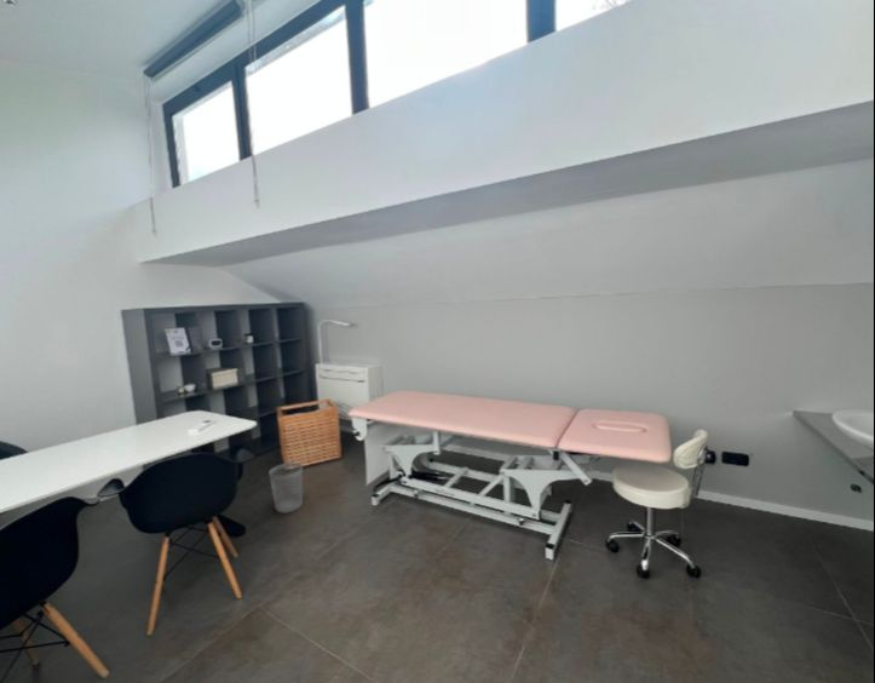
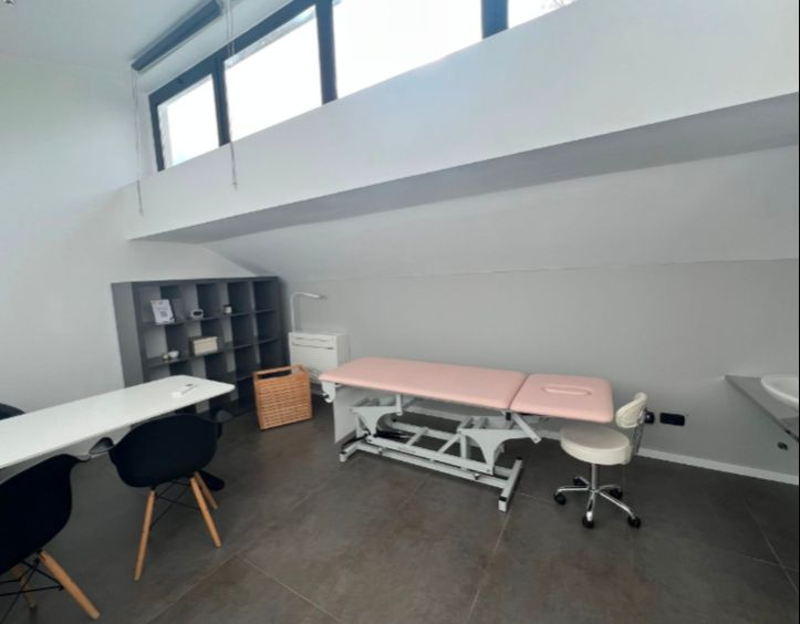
- wastebasket (287, 487)
